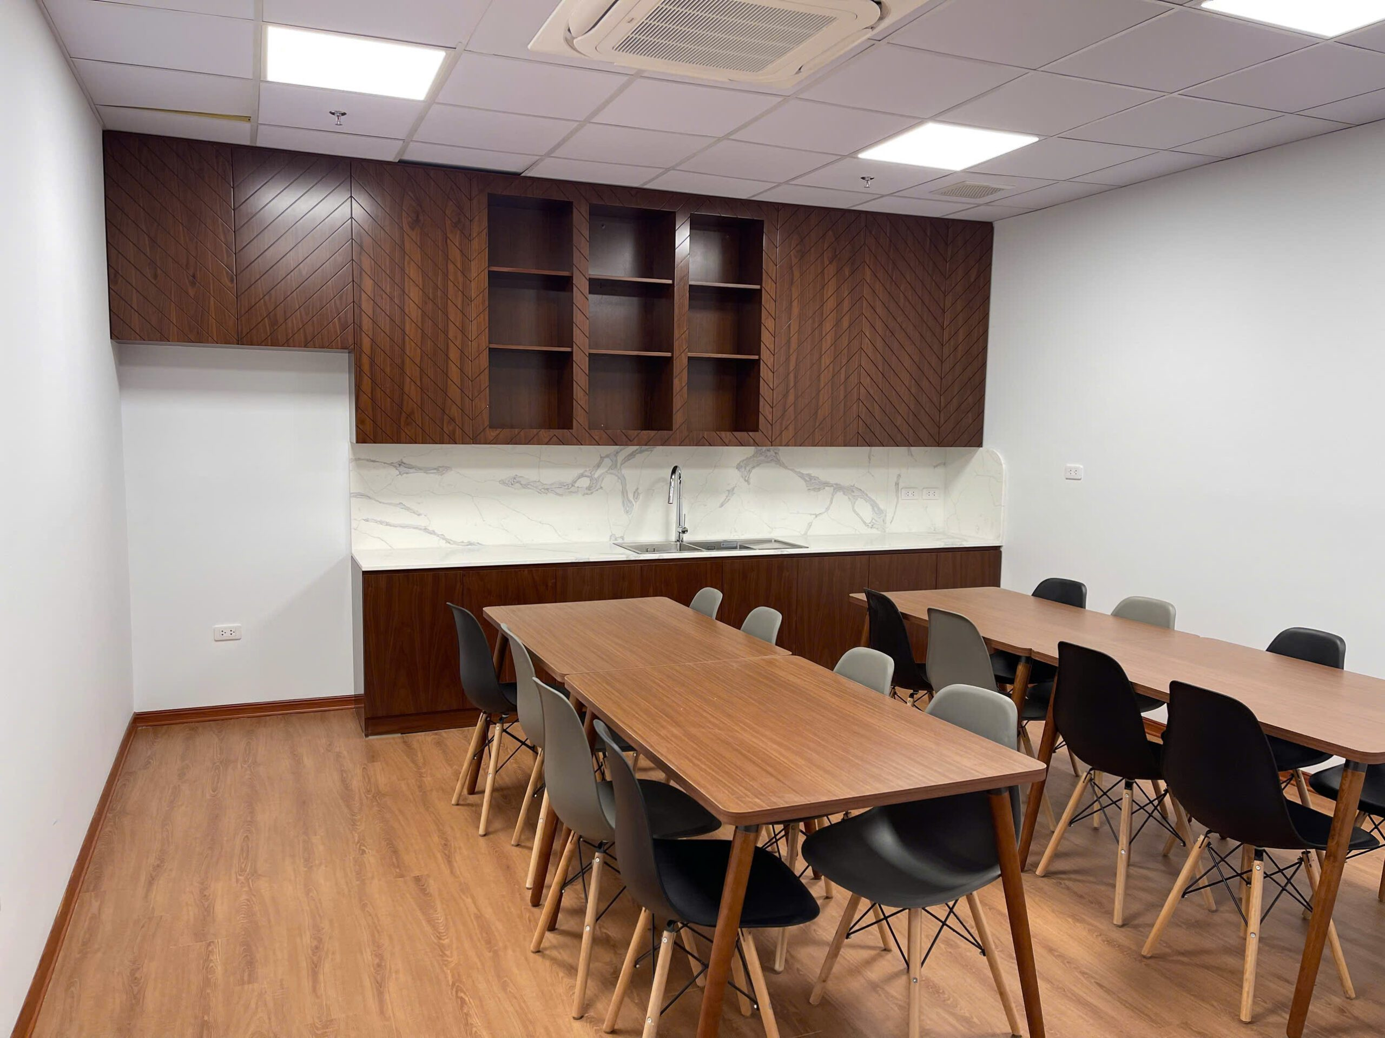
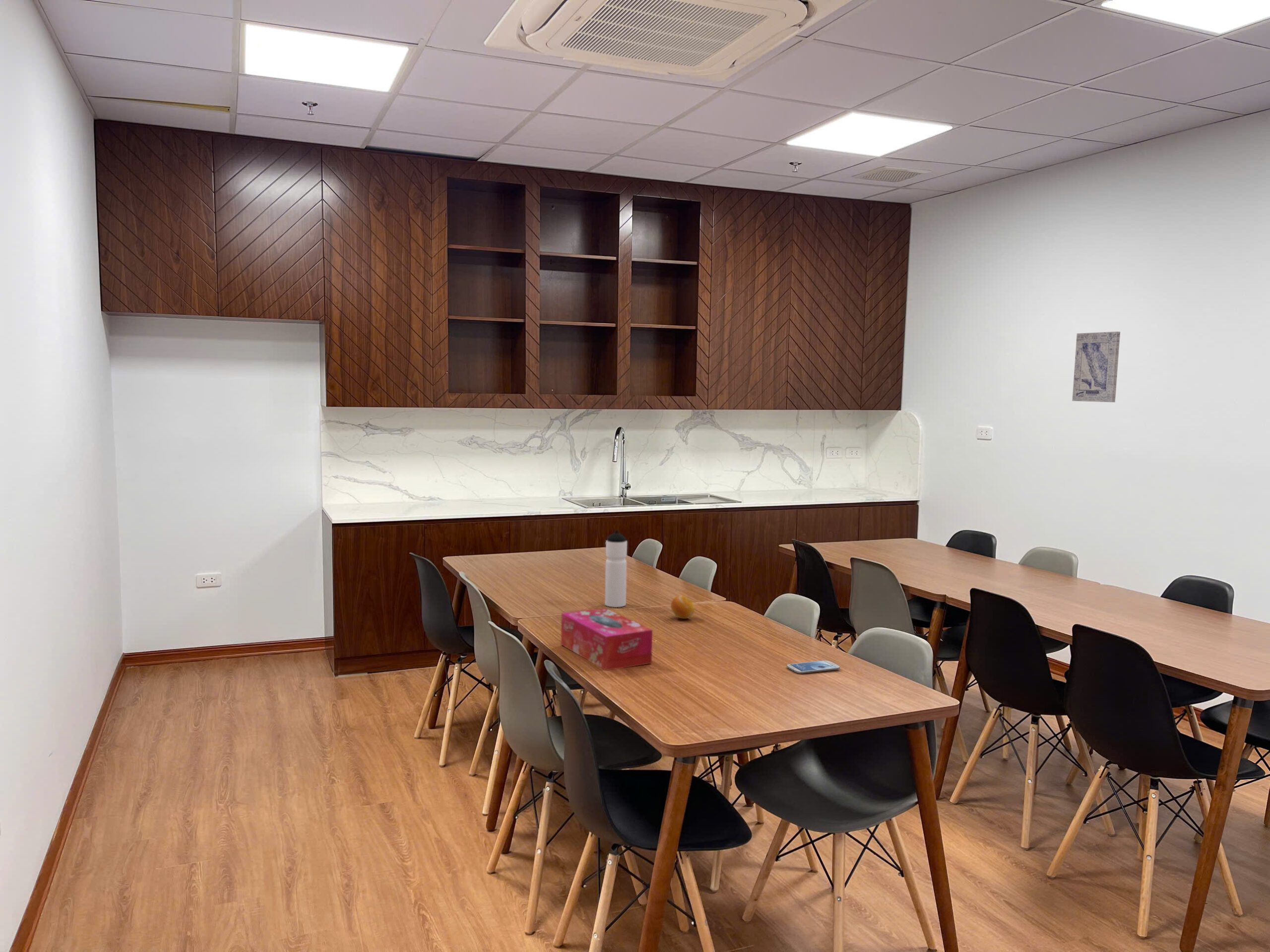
+ wall art (1095, 367)
+ tissue box (605, 637)
+ water bottle (616, 568)
+ fruit (683, 607)
+ smartphone (813, 667)
